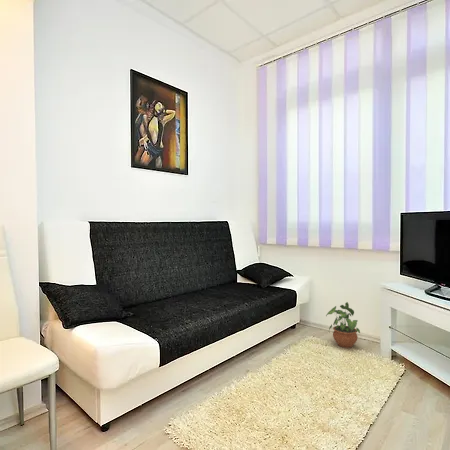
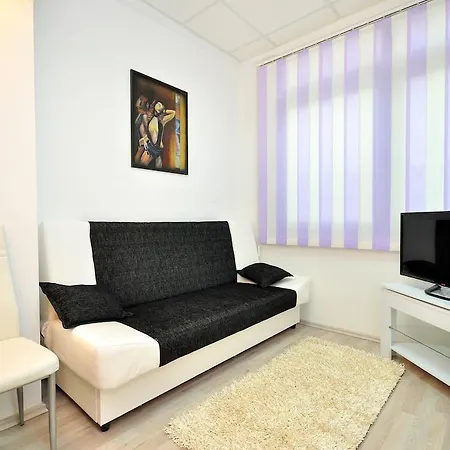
- potted plant (345, 323)
